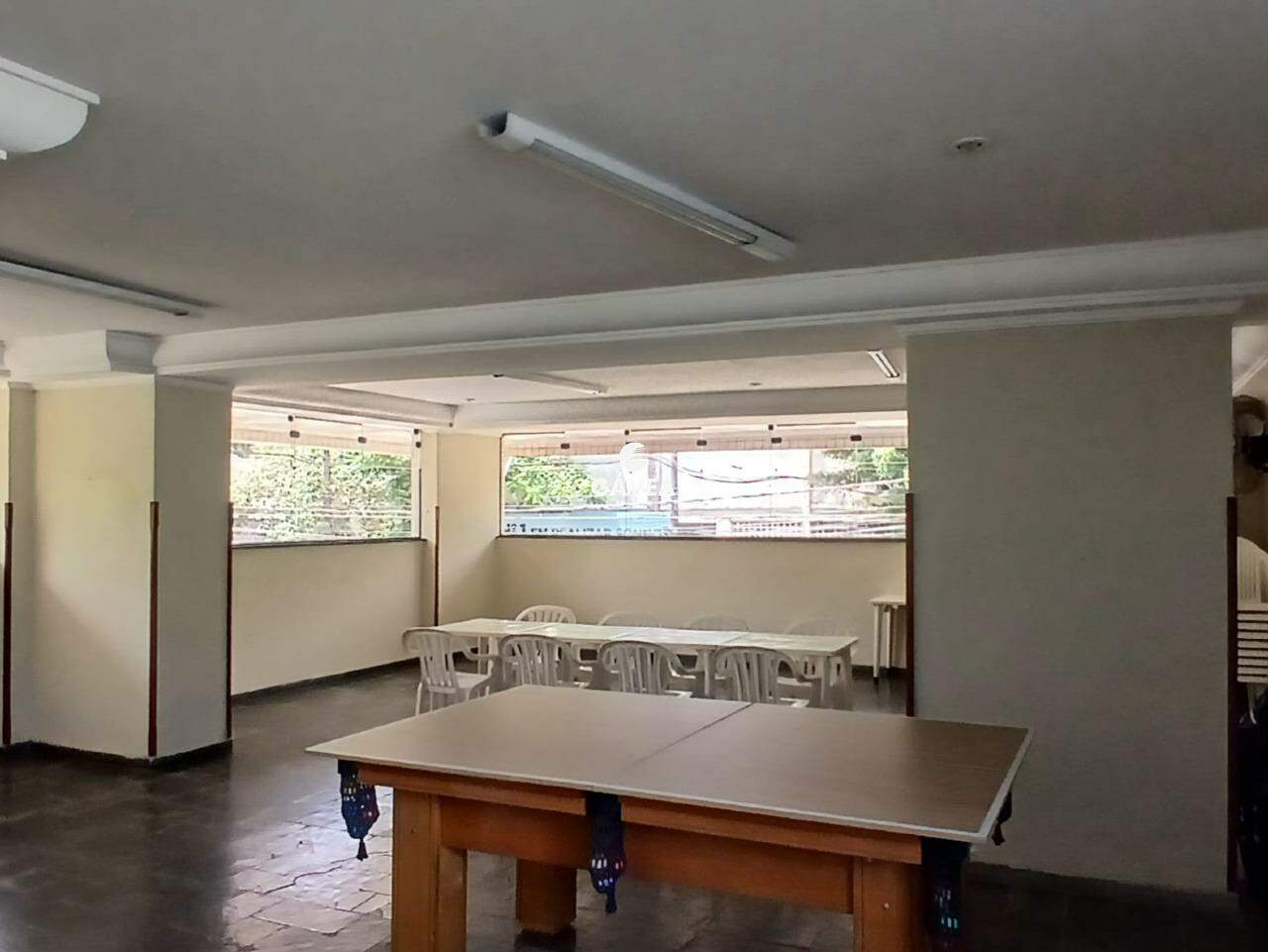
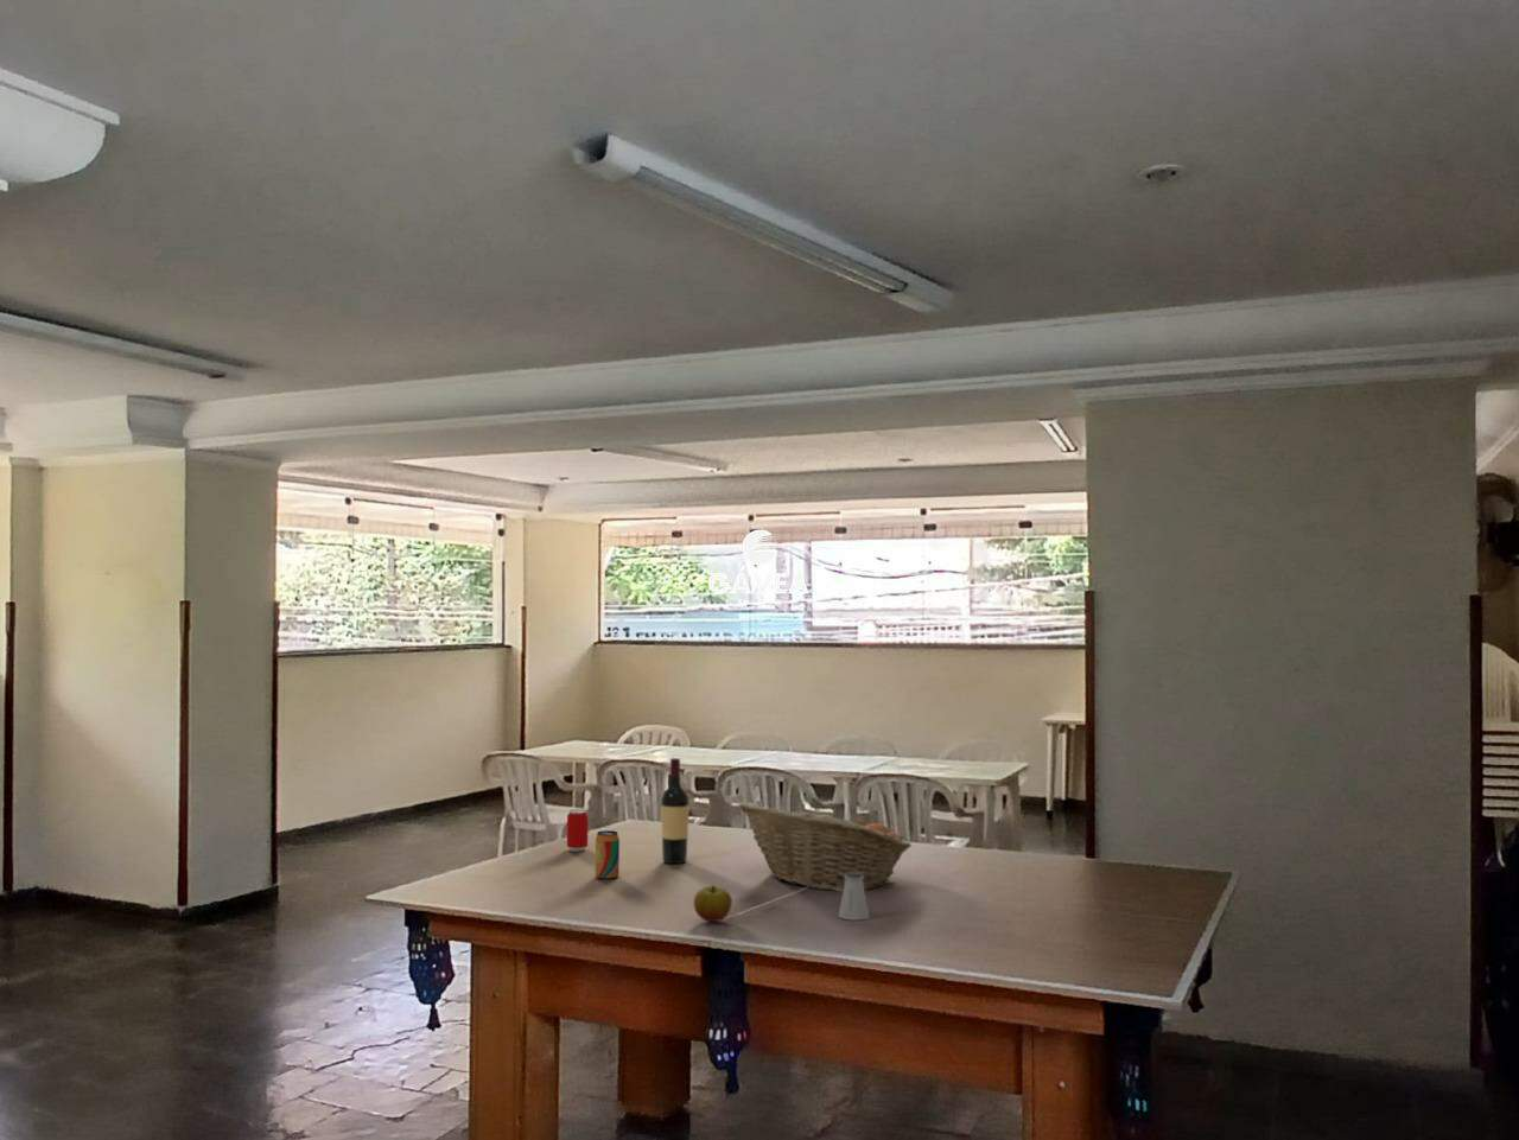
+ fruit basket (823, 838)
+ wine bottle (674, 809)
+ apple (712, 903)
+ beverage can (606, 854)
+ saltshaker (853, 895)
+ beverage can (576, 830)
